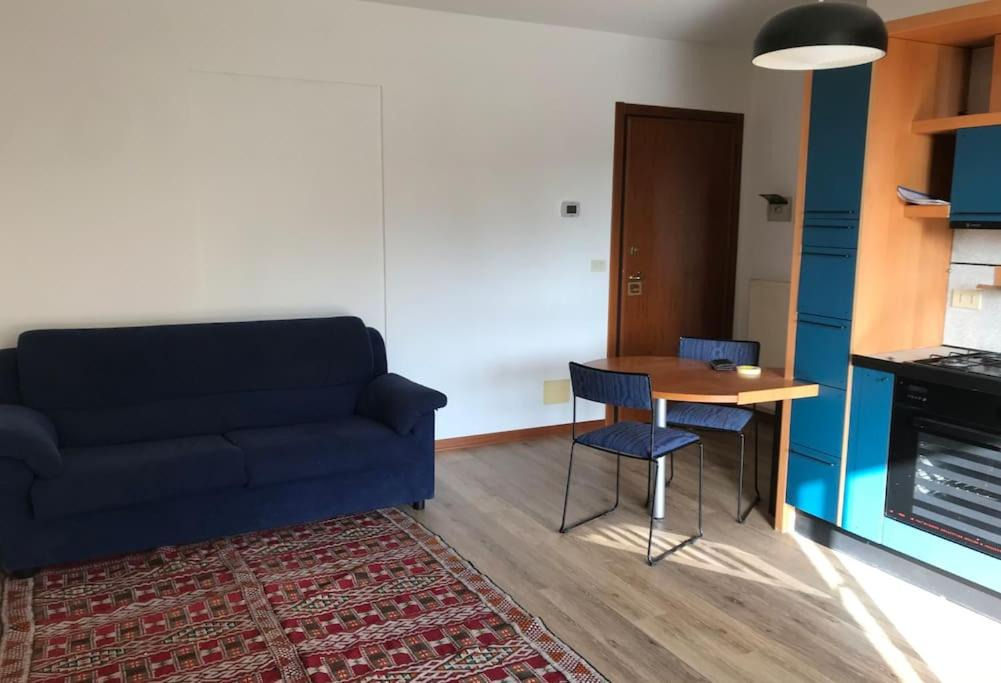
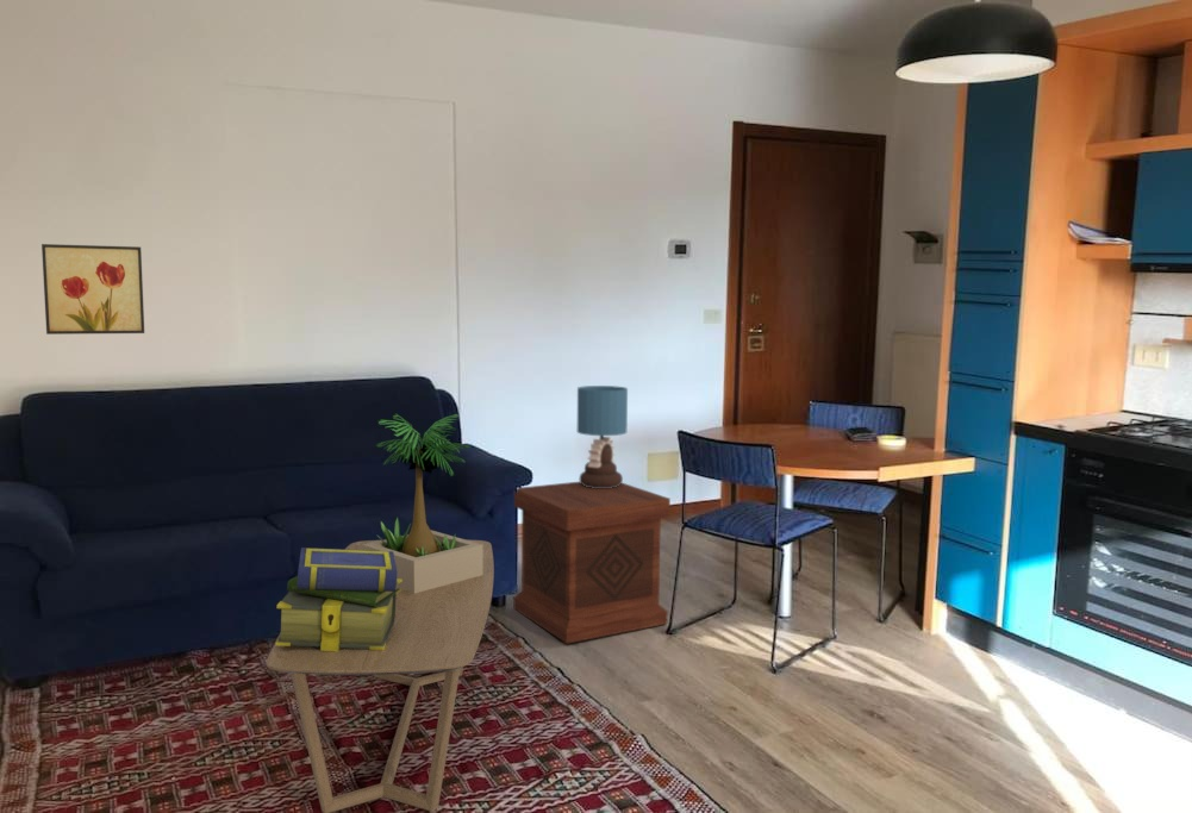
+ table lamp (601, 436)
+ wall art (94, 289)
+ stack of books (343, 593)
+ side table (589, 555)
+ potted plant (414, 498)
+ coffee table (400, 663)
